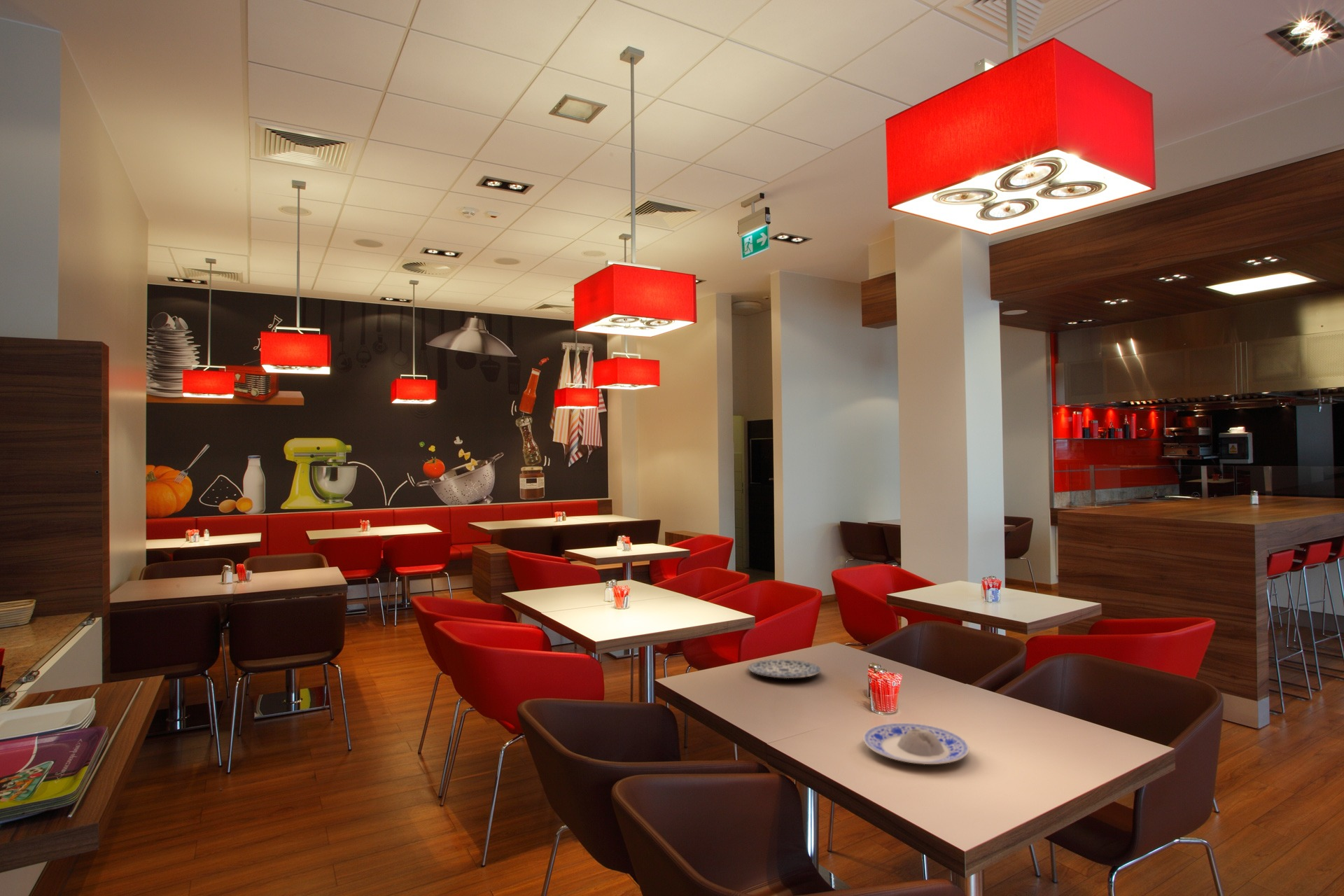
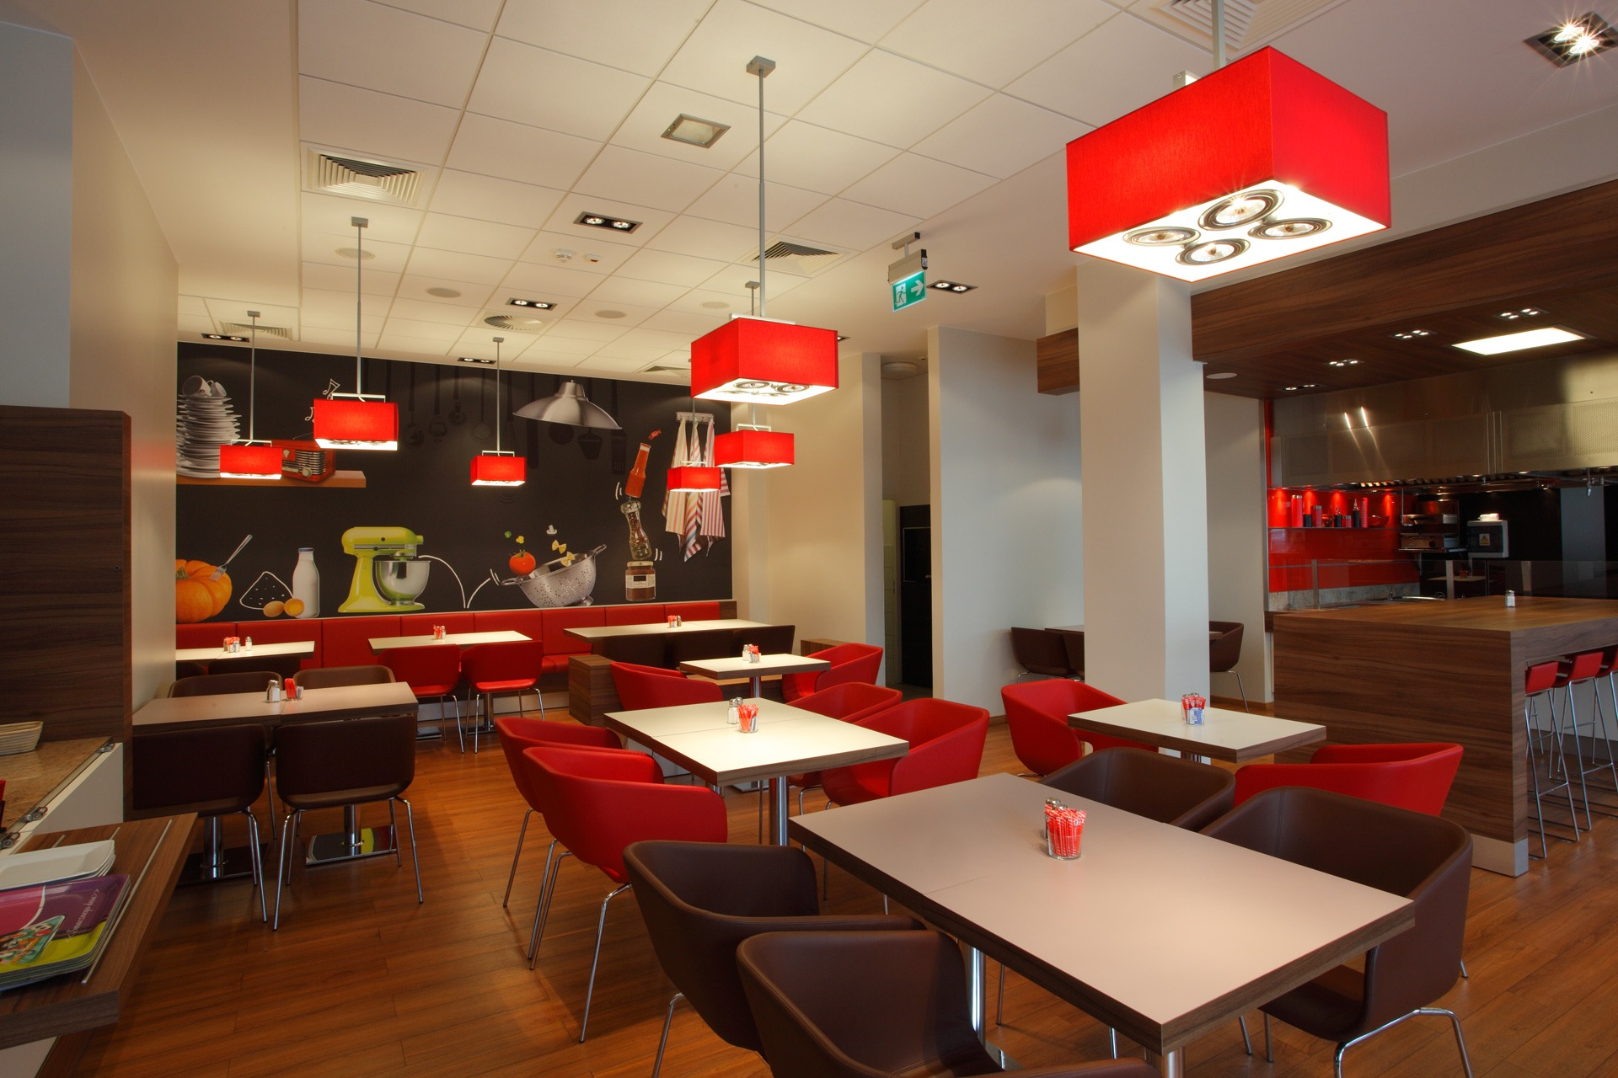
- plate (784, 668)
- plate (915, 741)
